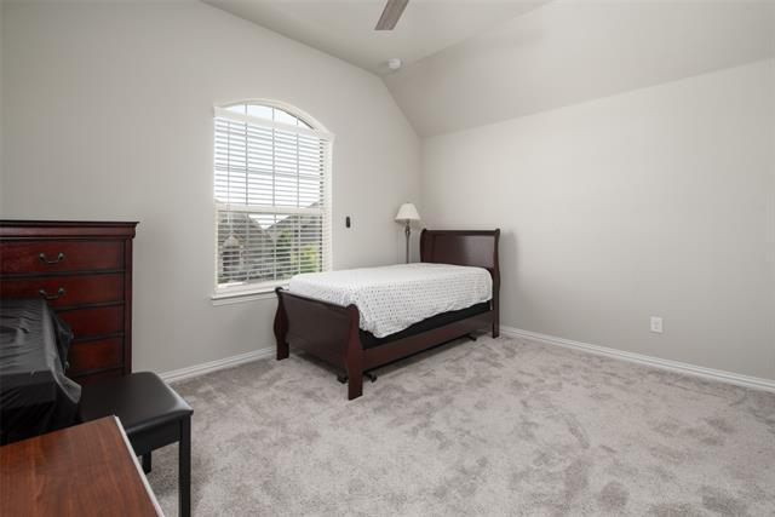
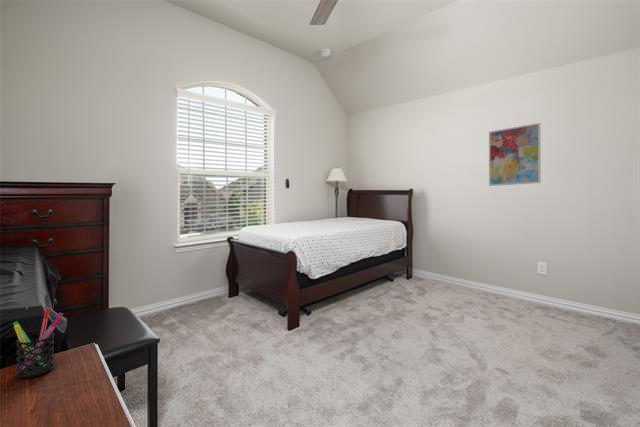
+ wall art (513, 156)
+ pen holder (33, 341)
